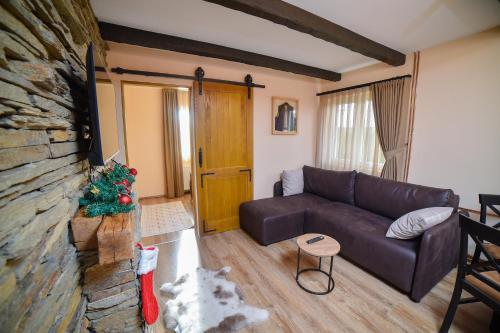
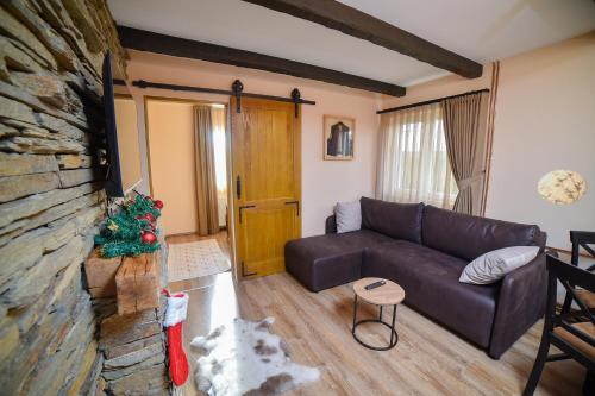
+ decorative plate (560, 187)
